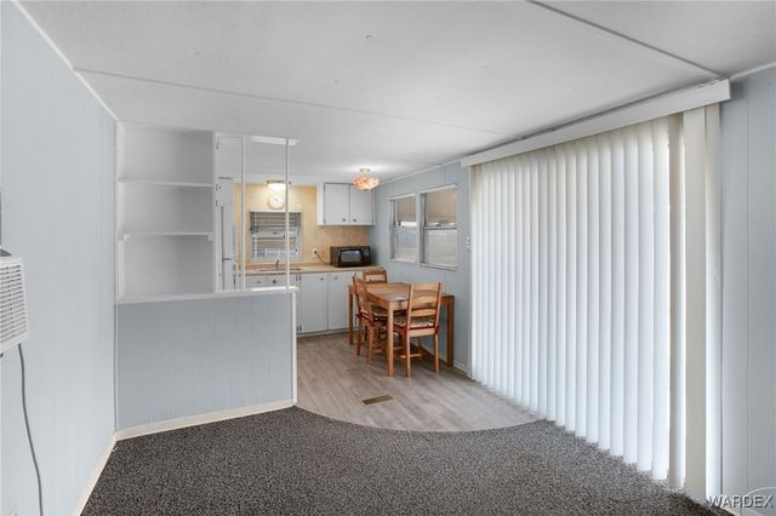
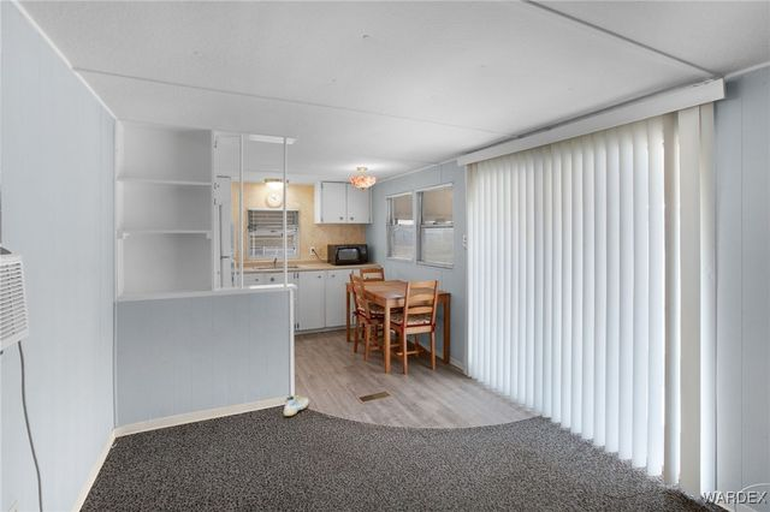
+ shoe (296, 401)
